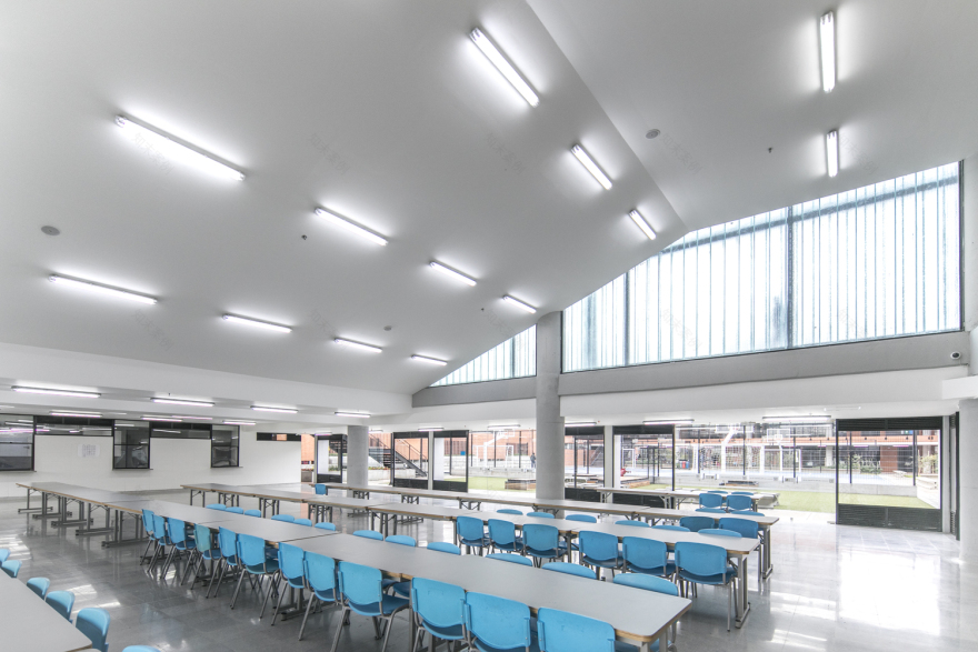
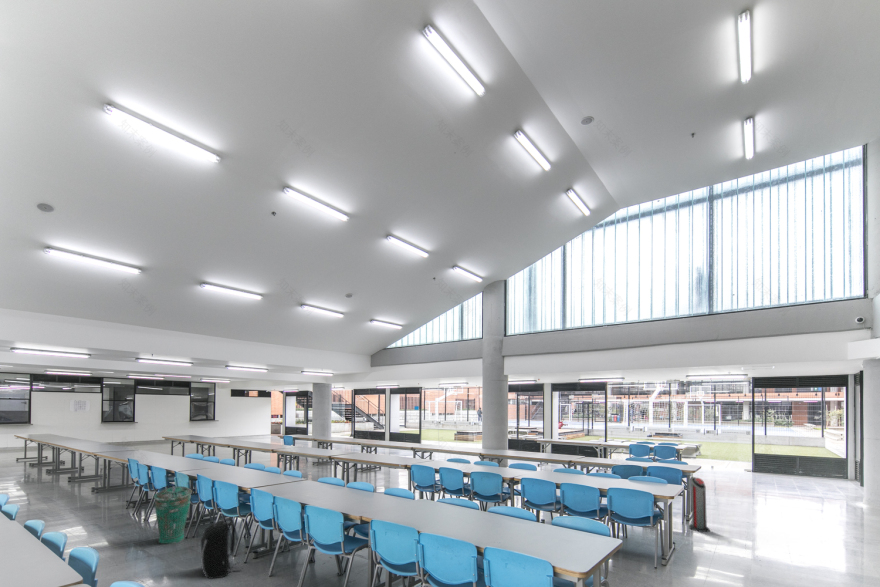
+ backpack (221, 546)
+ trash can (172, 513)
+ air purifier (698, 503)
